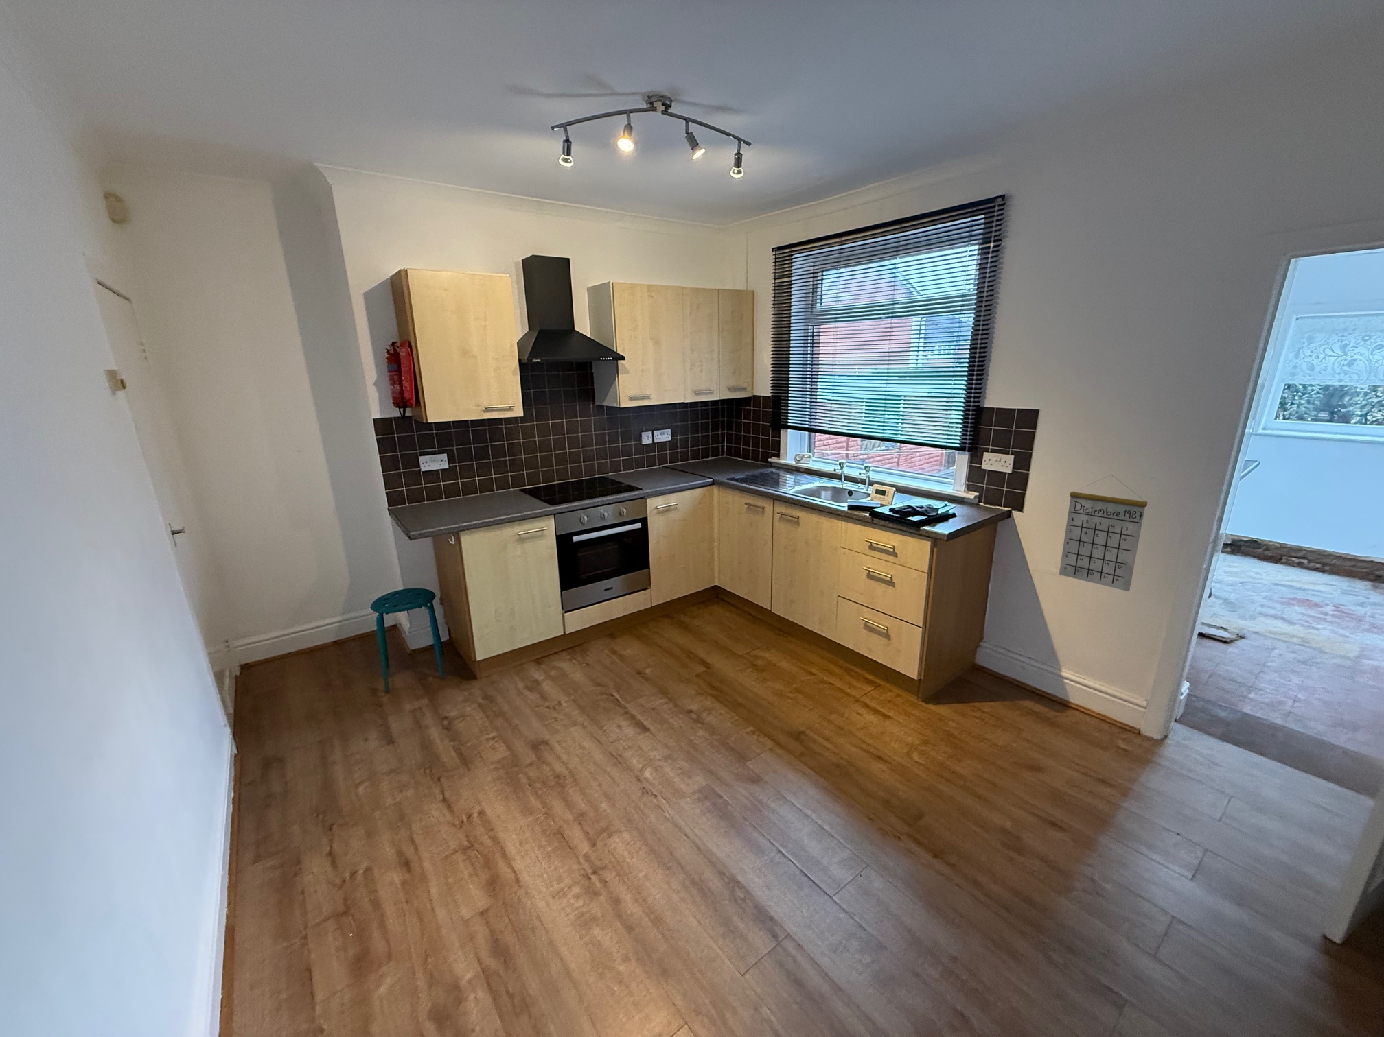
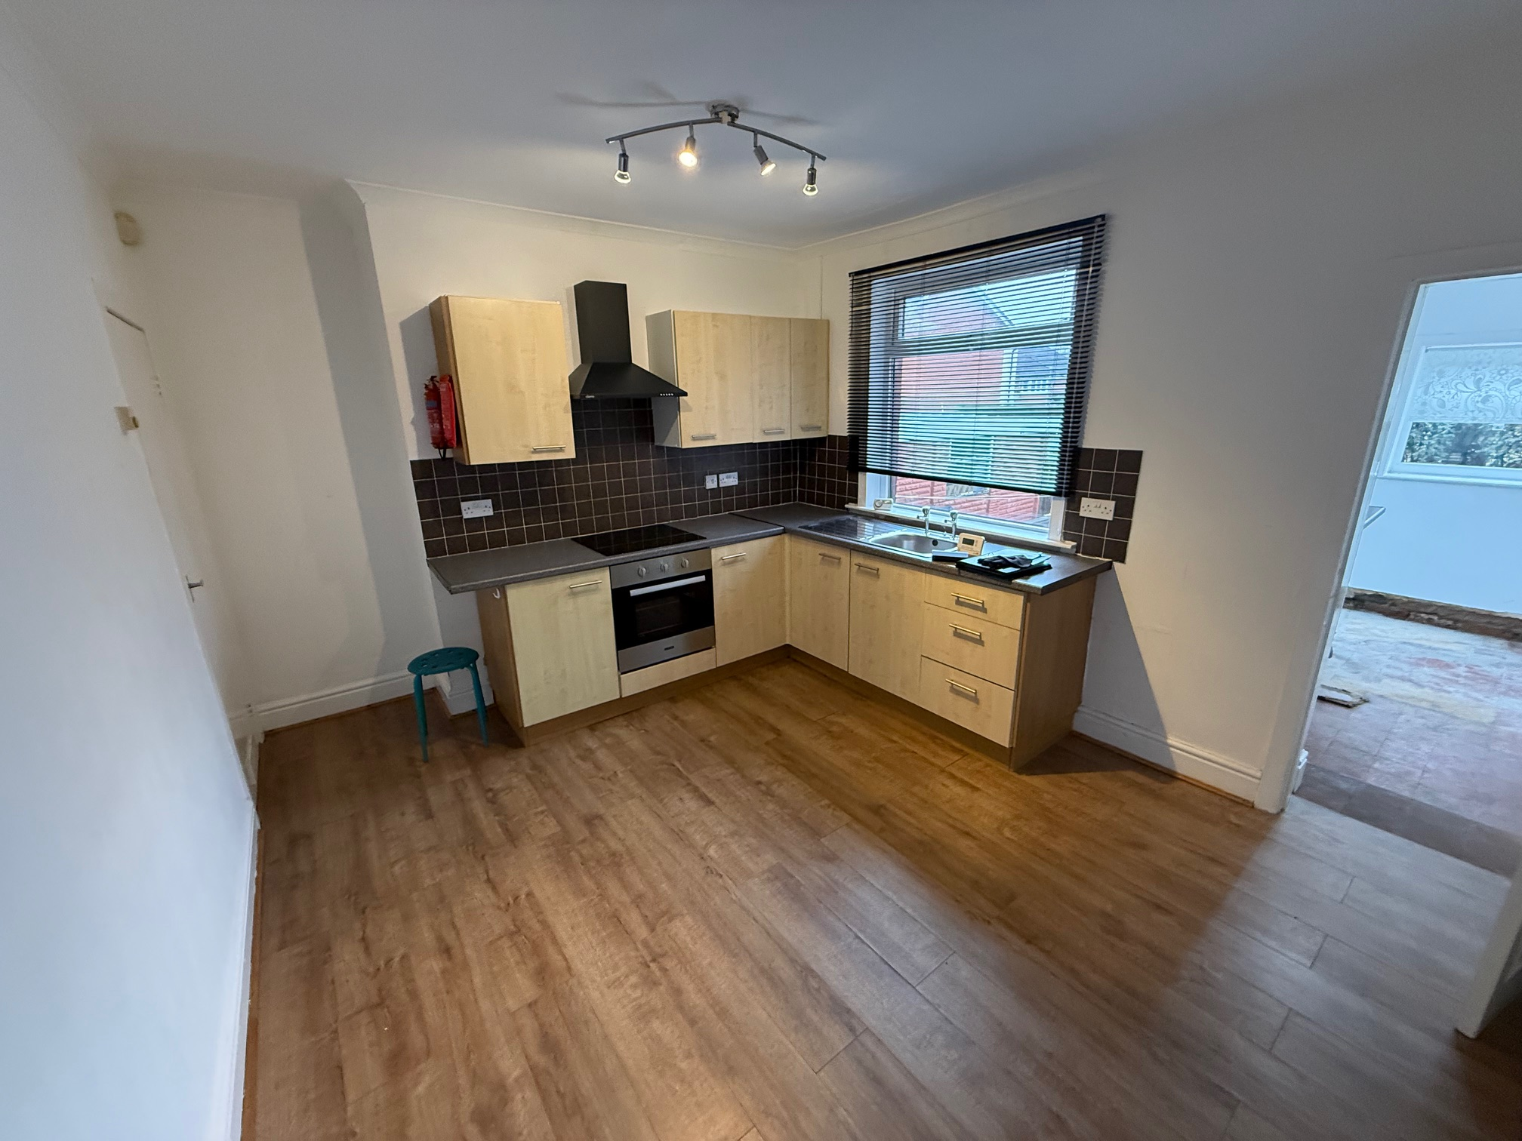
- calendar (1101, 530)
